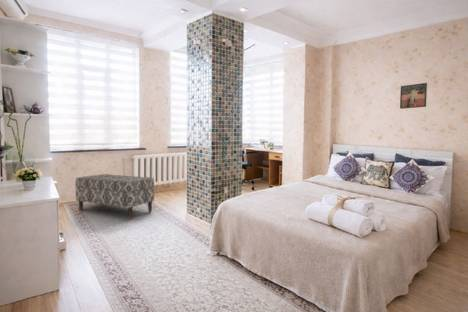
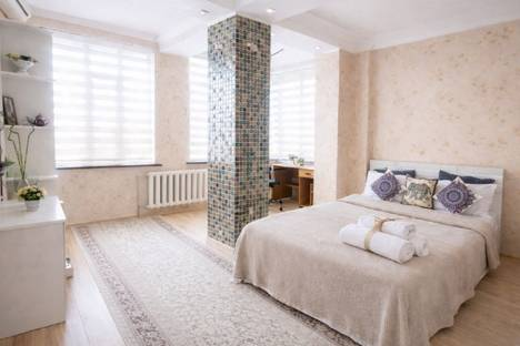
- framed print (413, 96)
- bench (115, 194)
